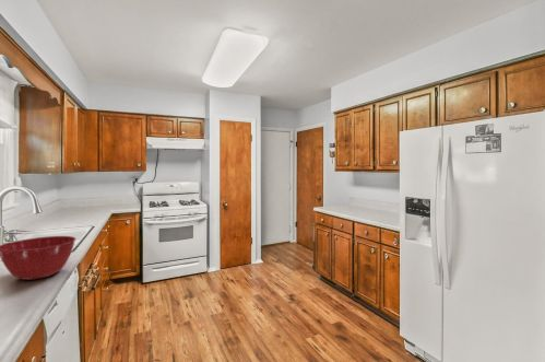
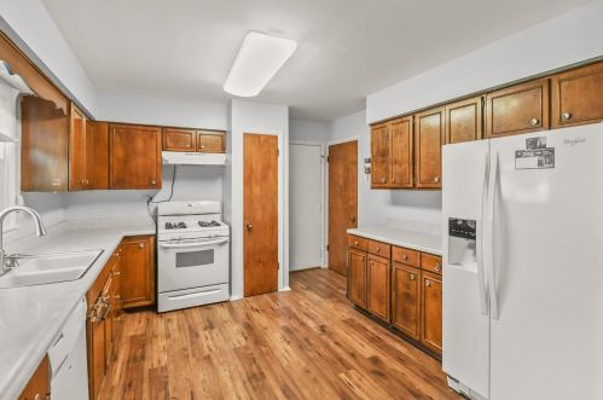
- mixing bowl (38, 258)
